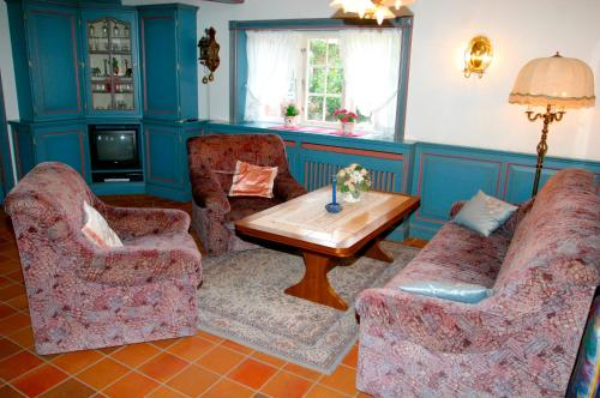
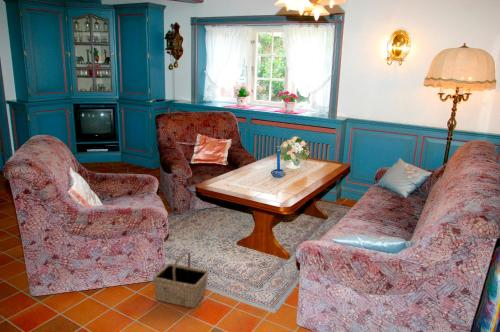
+ basket (181, 276)
